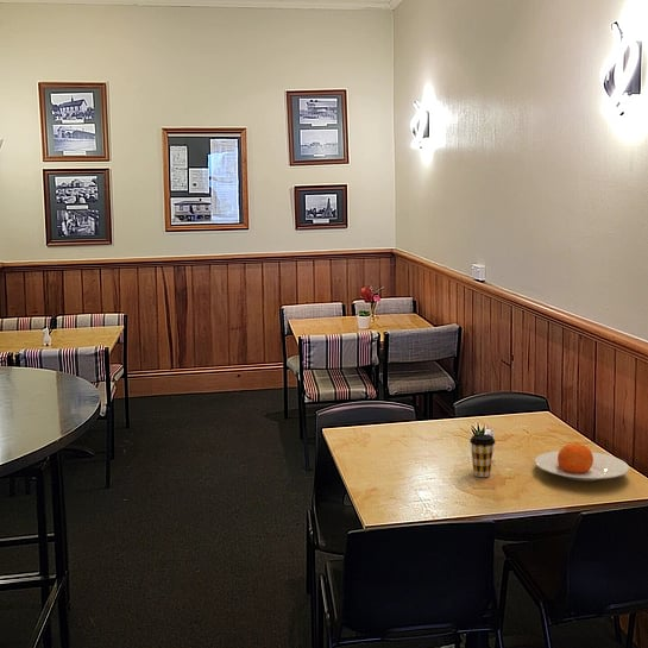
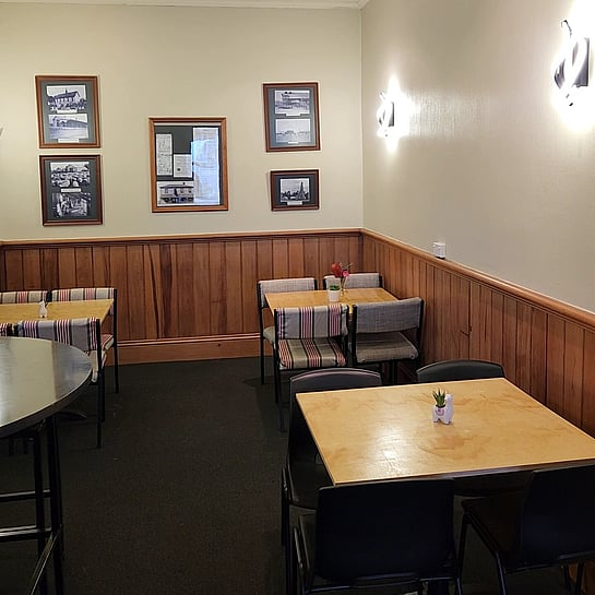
- coffee cup (482, 455)
- plate (580, 460)
